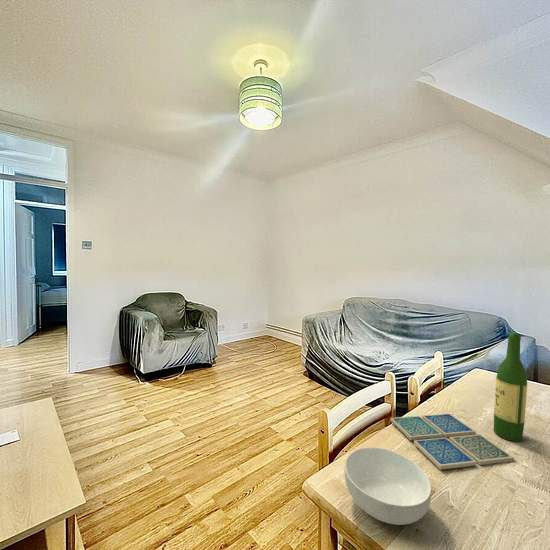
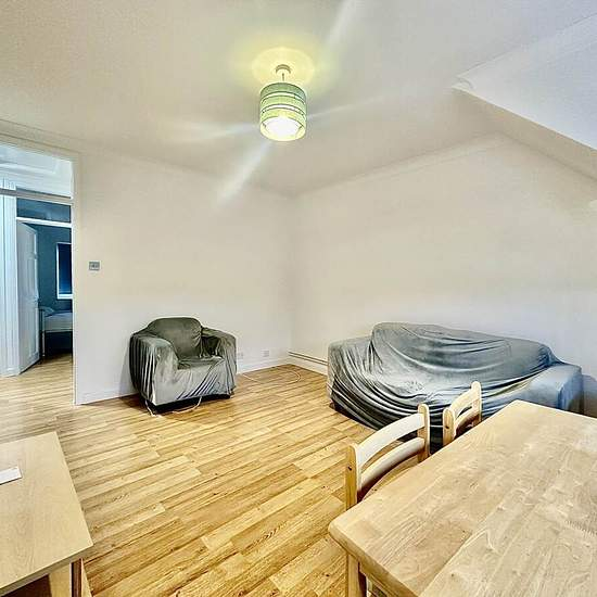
- drink coaster (445, 436)
- cereal bowl (385, 488)
- wine bottle (510, 384)
